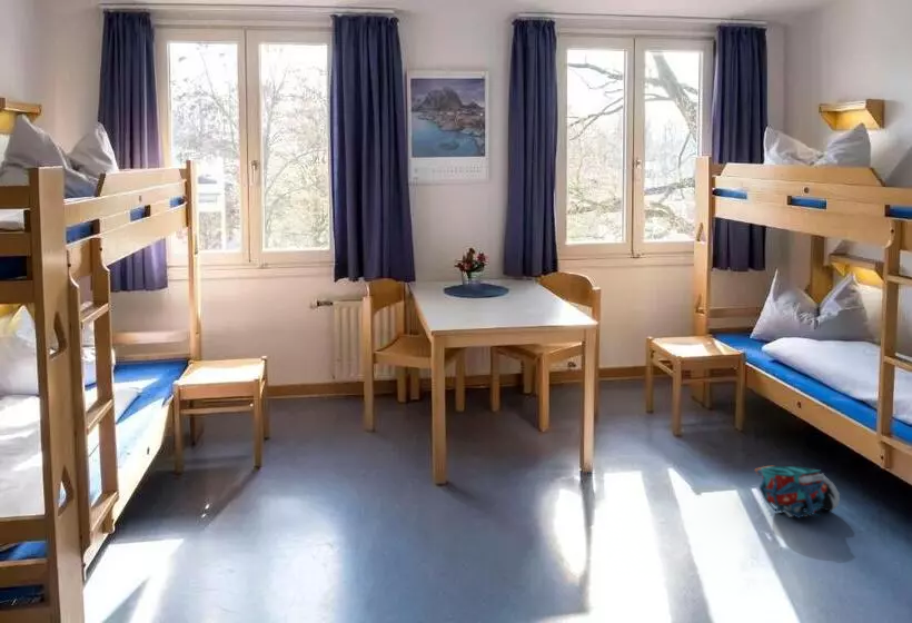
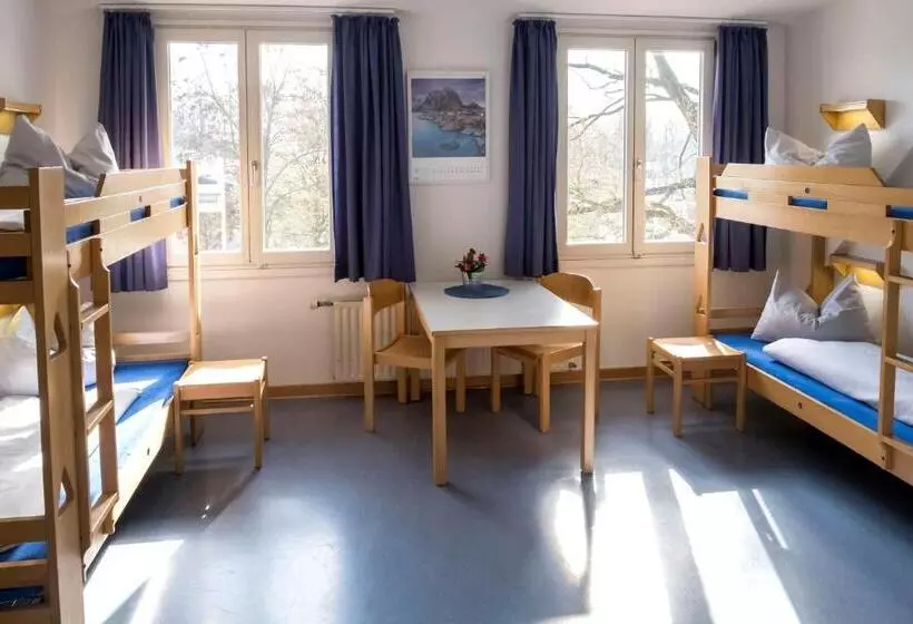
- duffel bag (796, 490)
